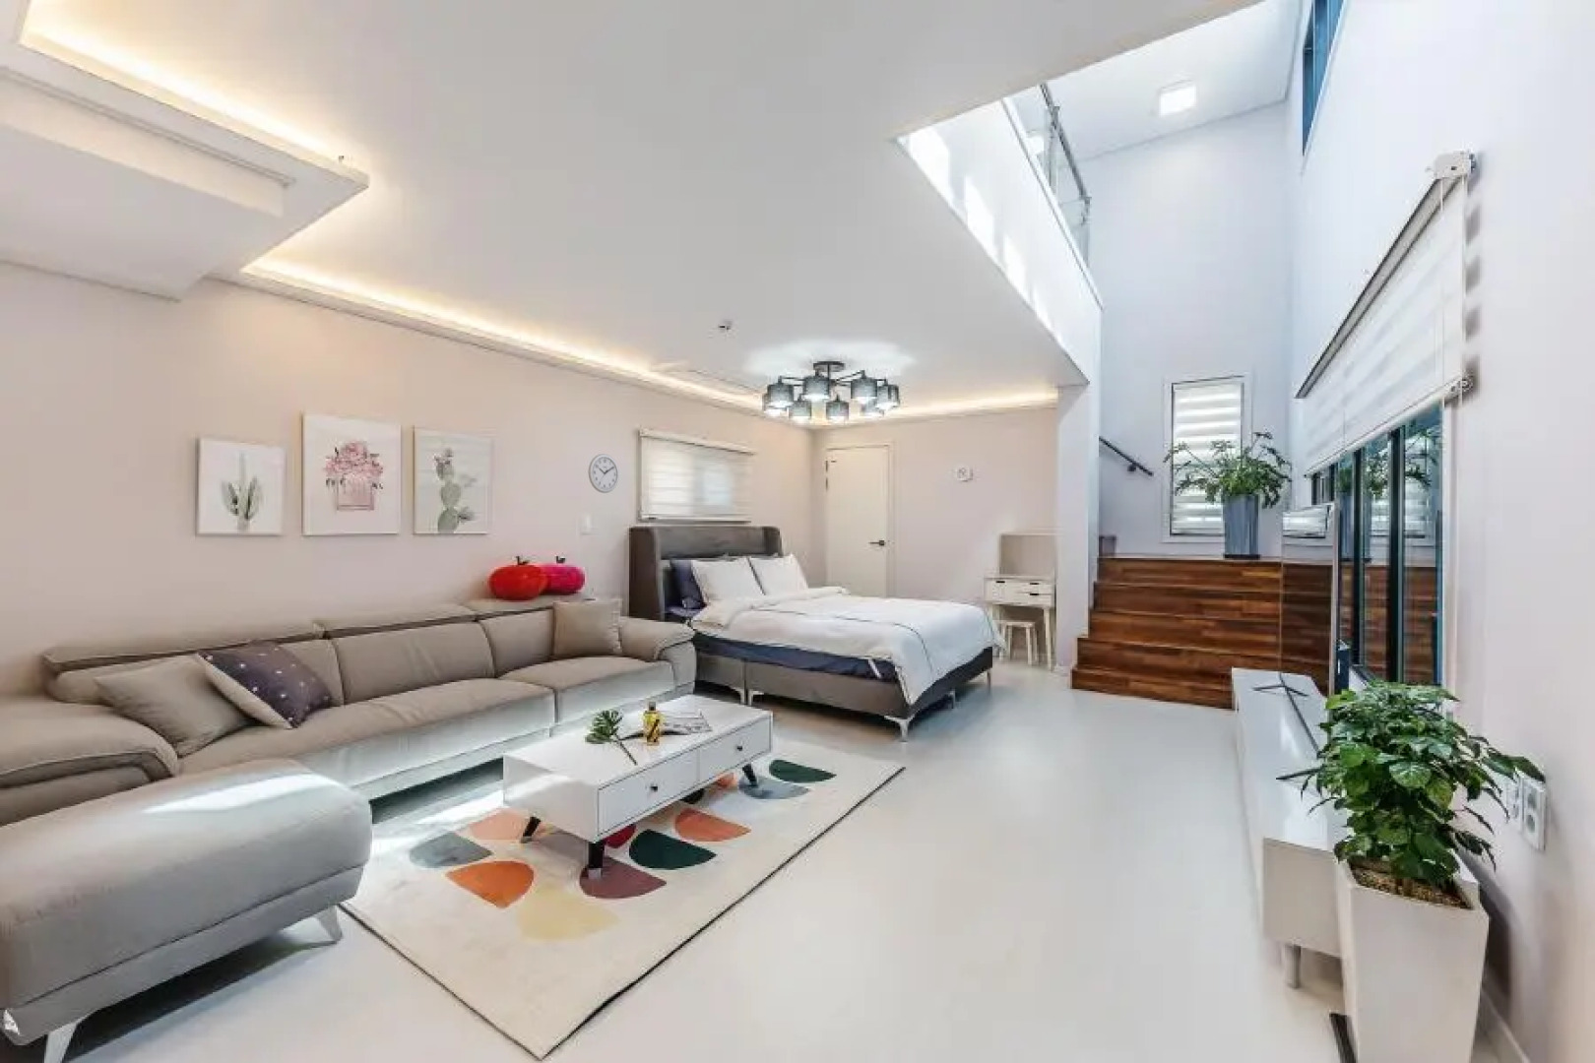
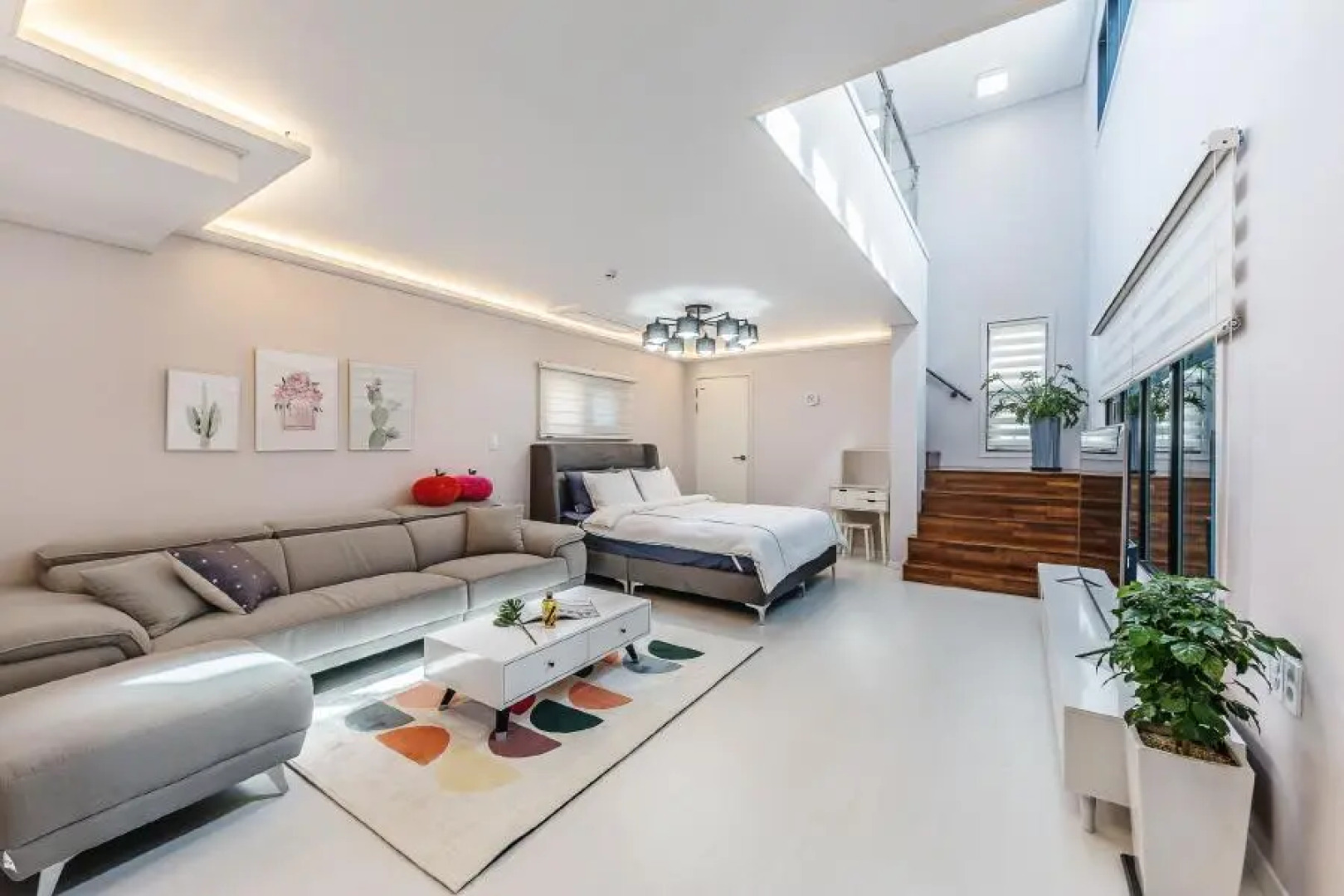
- wall clock (604, 473)
